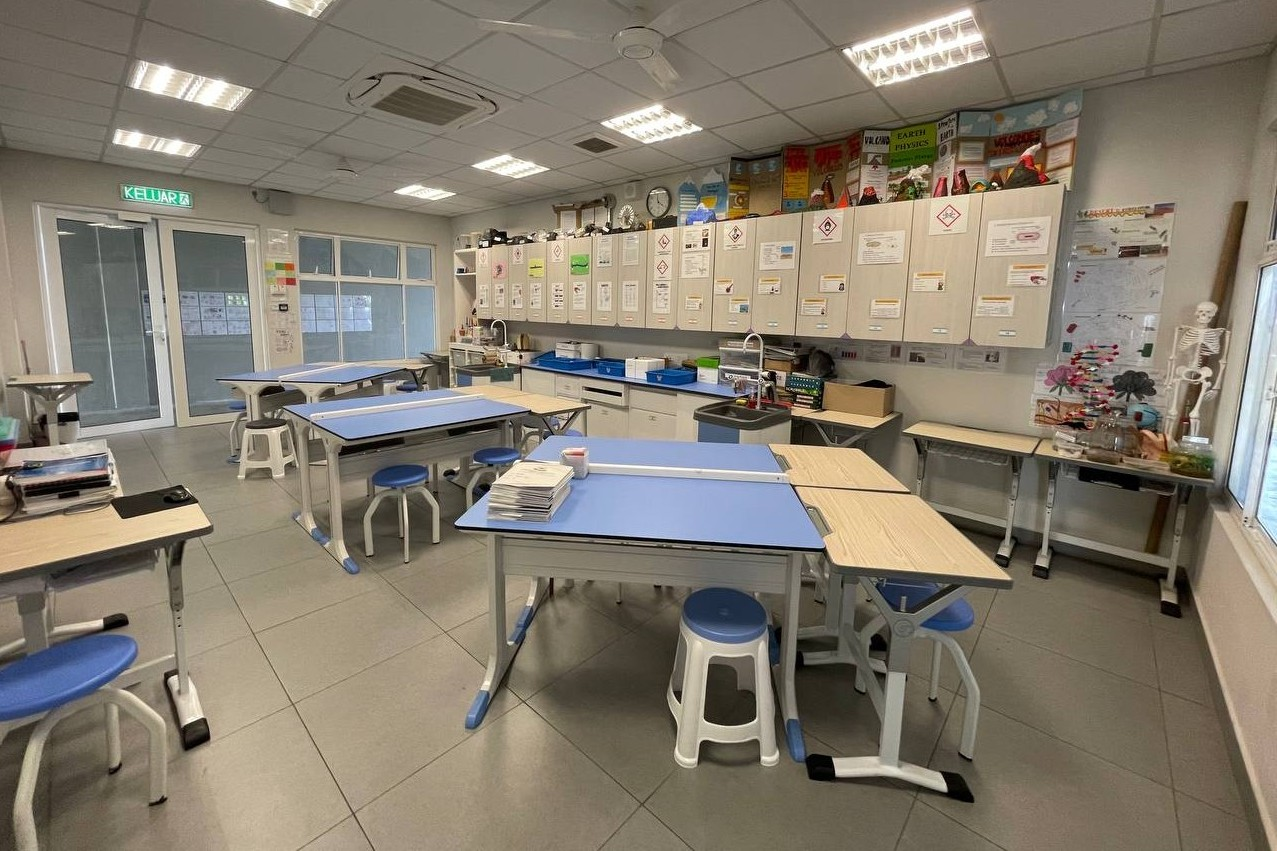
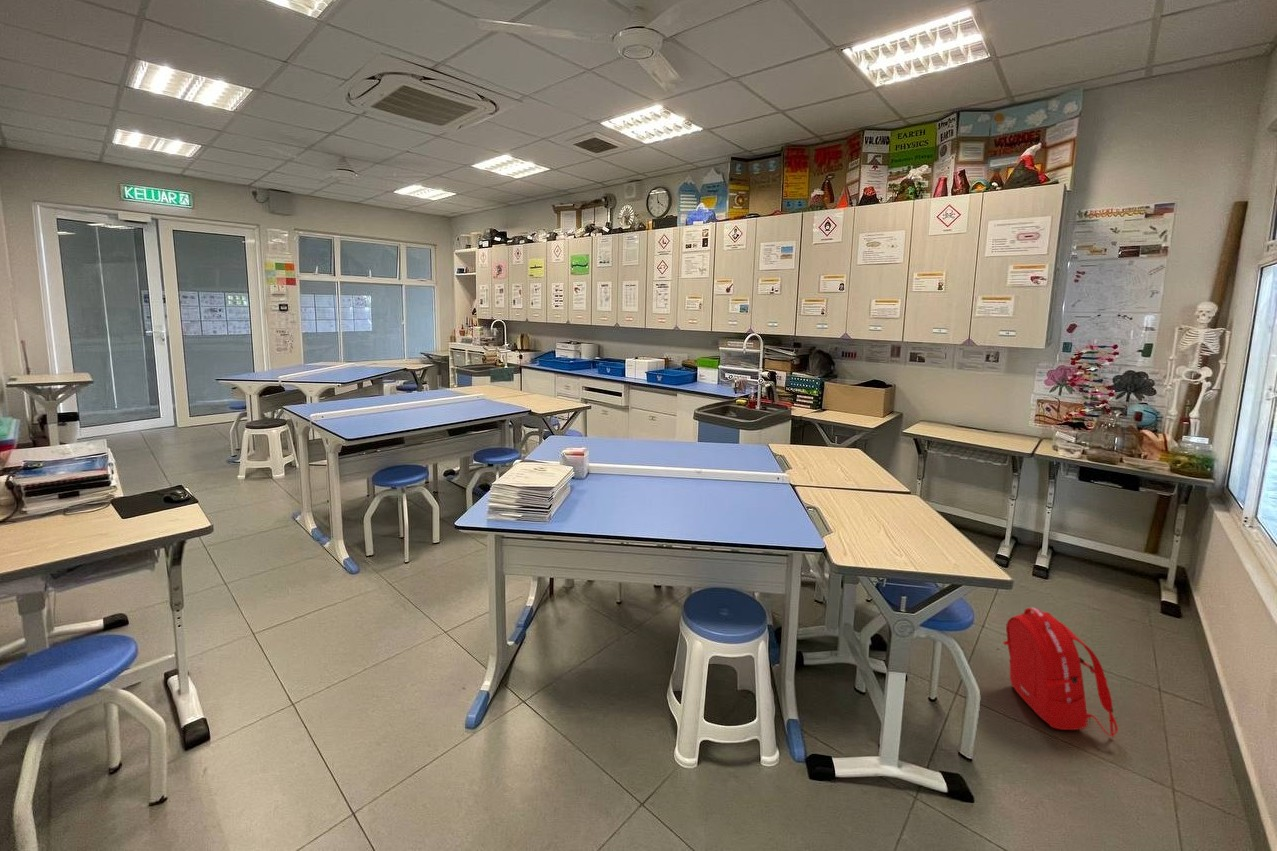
+ backpack (1054, 660)
